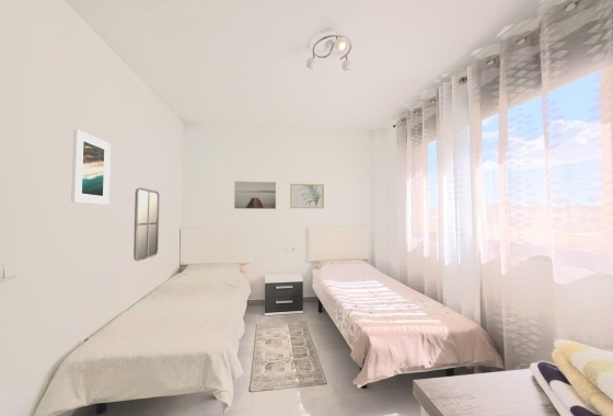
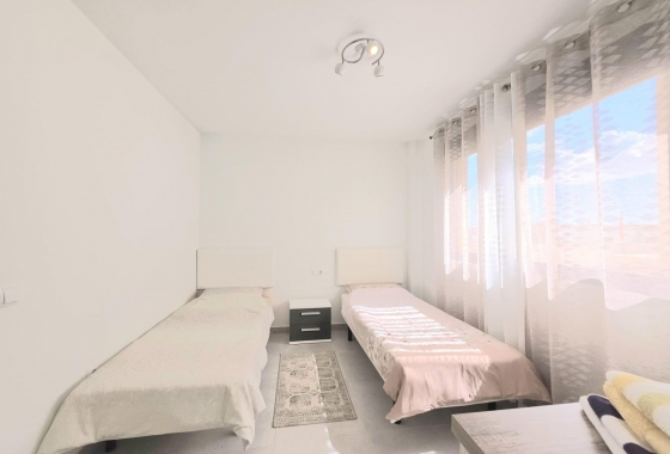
- wall art (307, 196)
- home mirror (147, 223)
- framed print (92, 170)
- wall art (255, 195)
